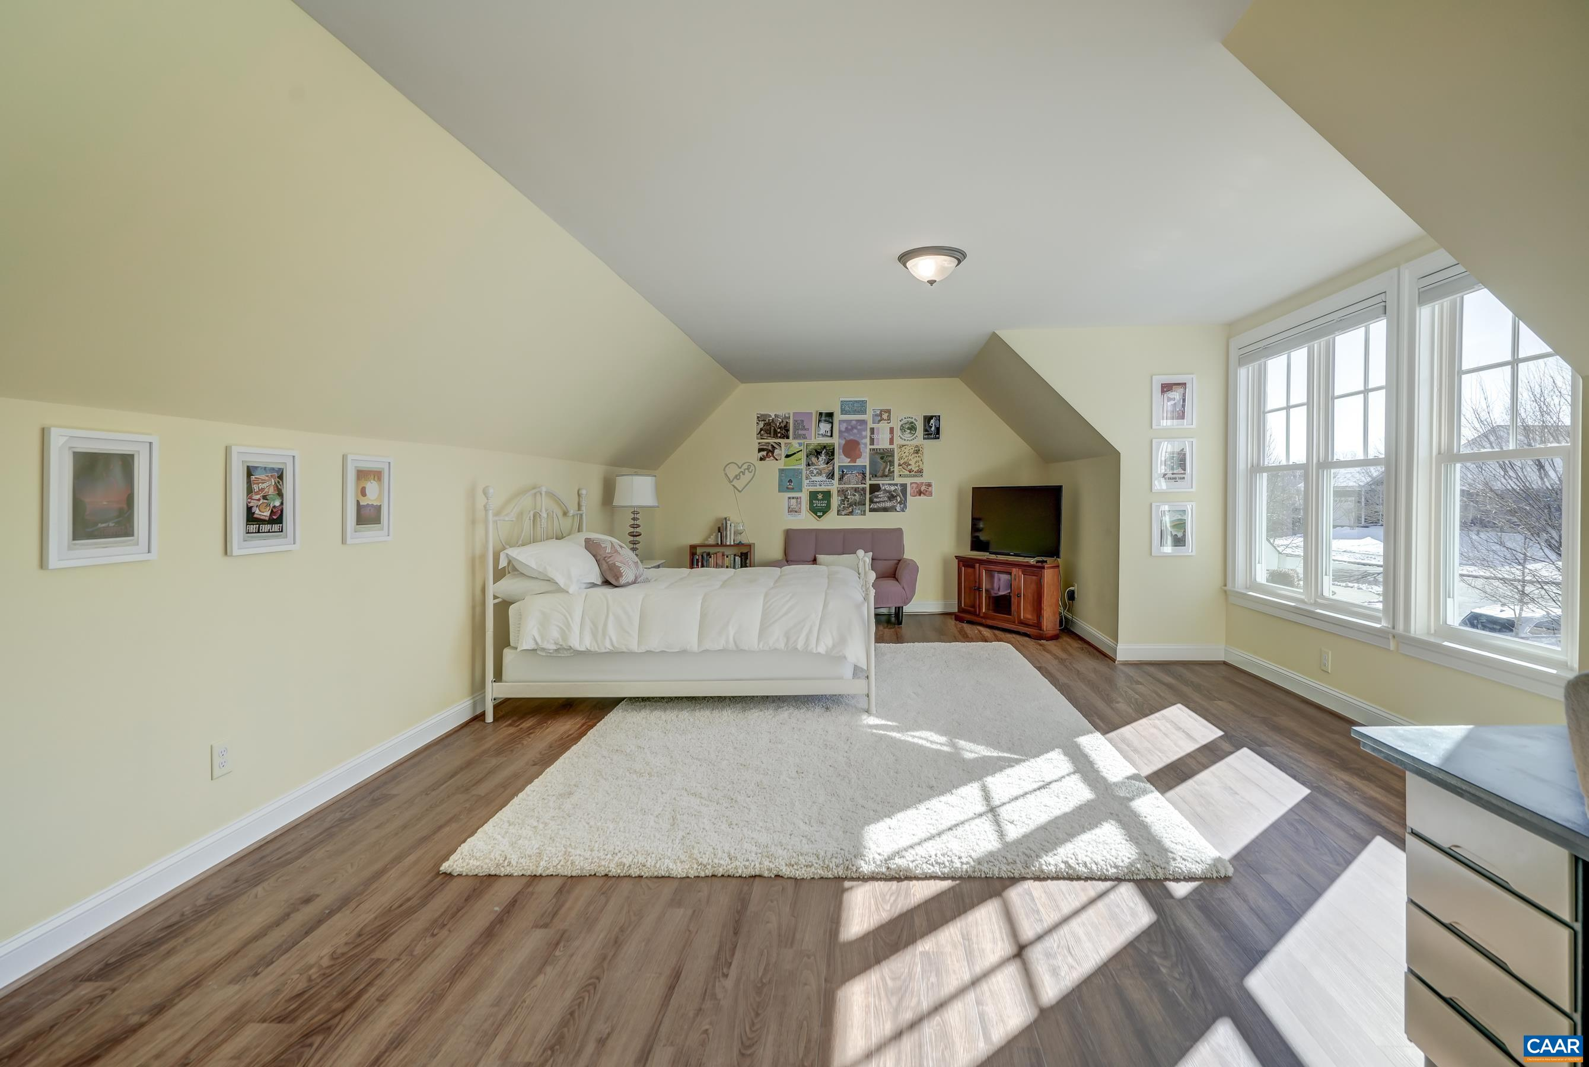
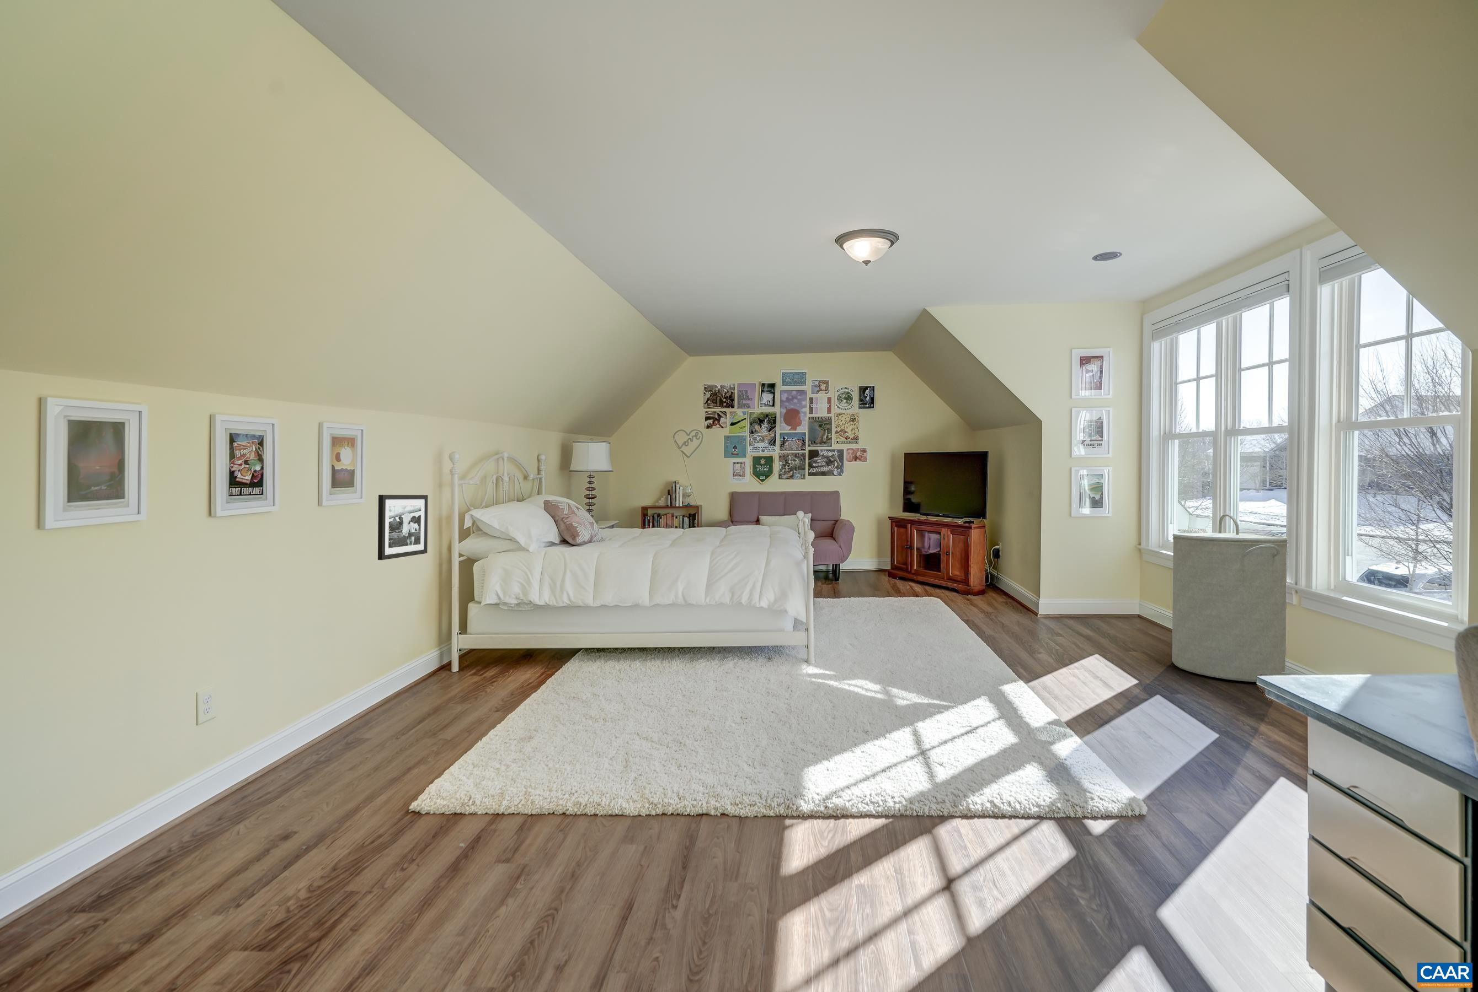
+ recessed light (1107, 255)
+ laundry hamper (1228, 591)
+ picture frame (403, 525)
